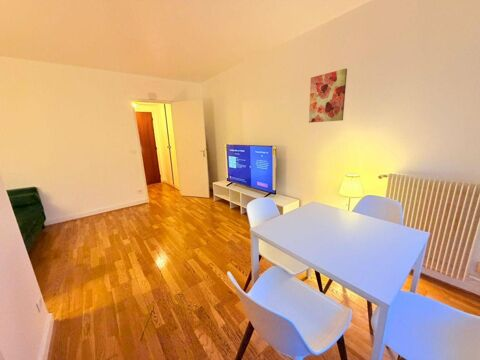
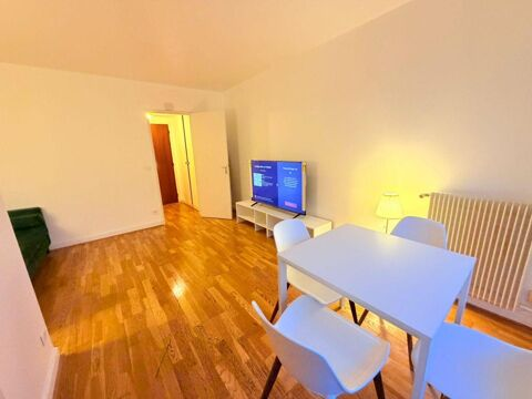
- wall art (326, 98)
